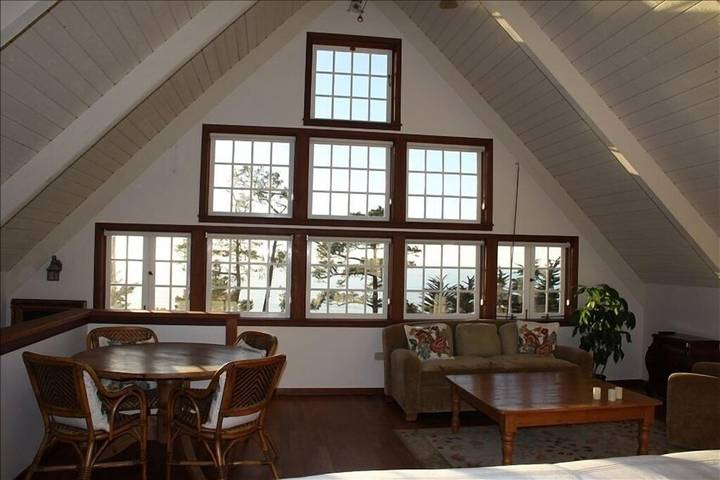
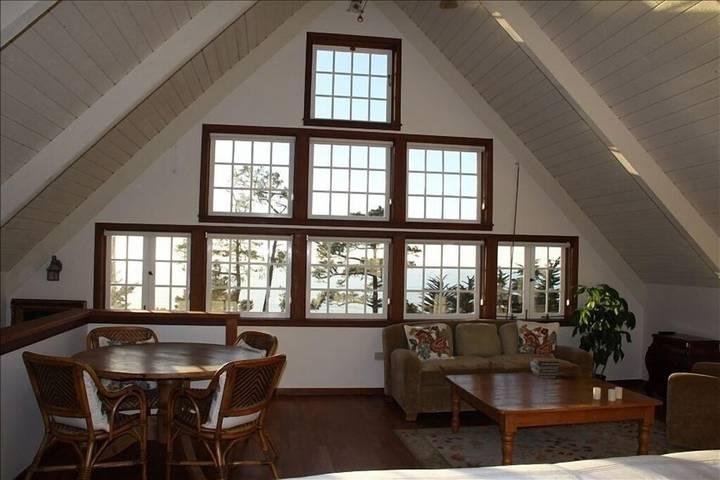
+ book stack (544, 367)
